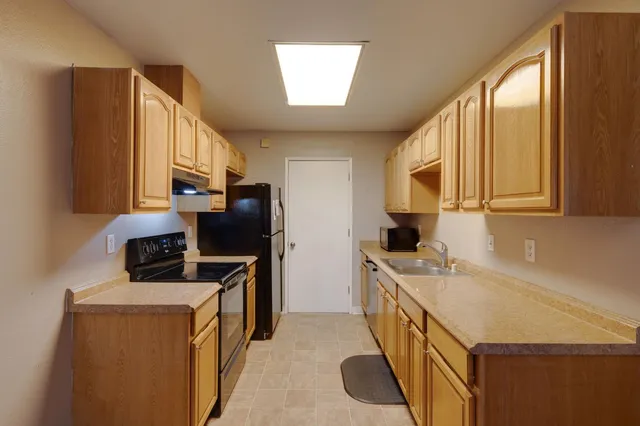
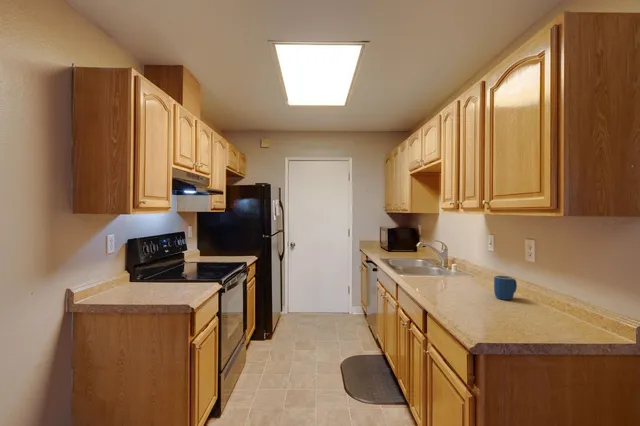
+ mug (505, 287)
